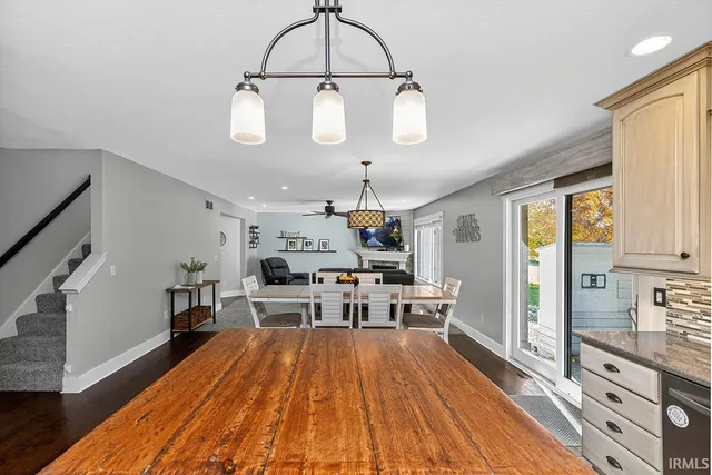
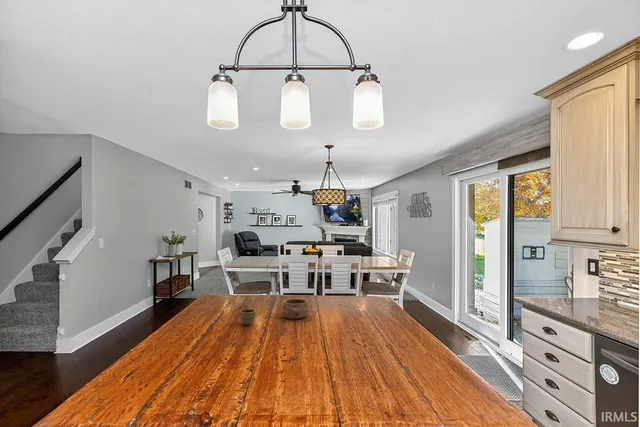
+ pottery (295, 308)
+ cup (248, 316)
